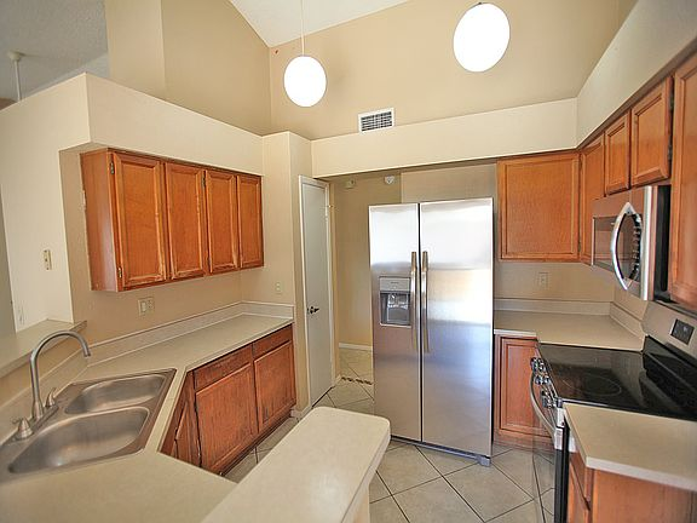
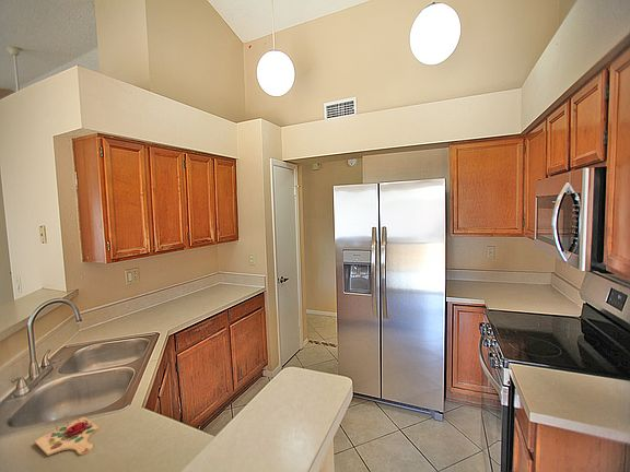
+ cutting board (73, 436)
